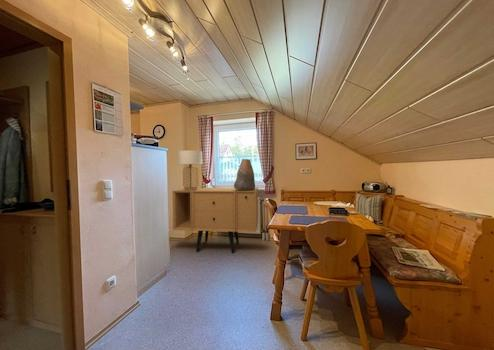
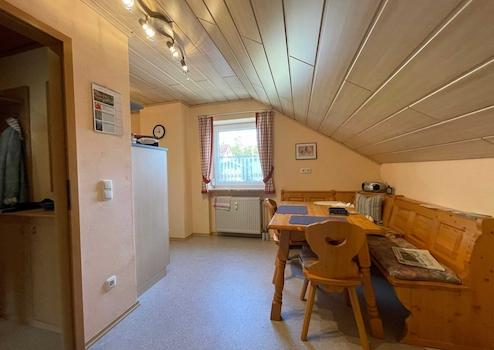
- sideboard (218, 218)
- lamp (190, 170)
- decorative urn (244, 174)
